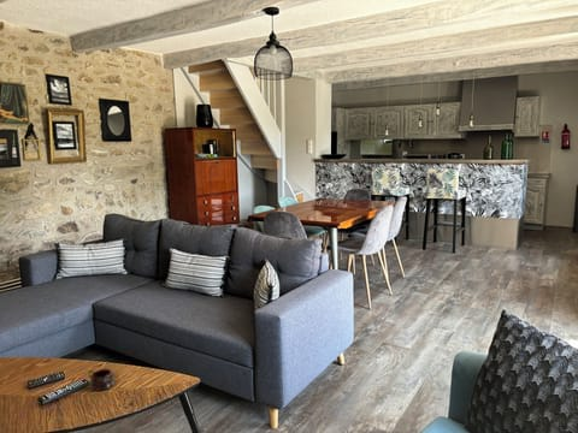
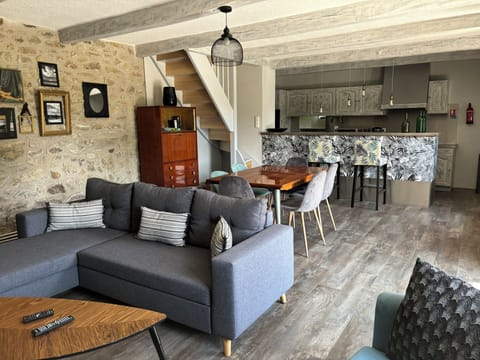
- mug (100, 379)
